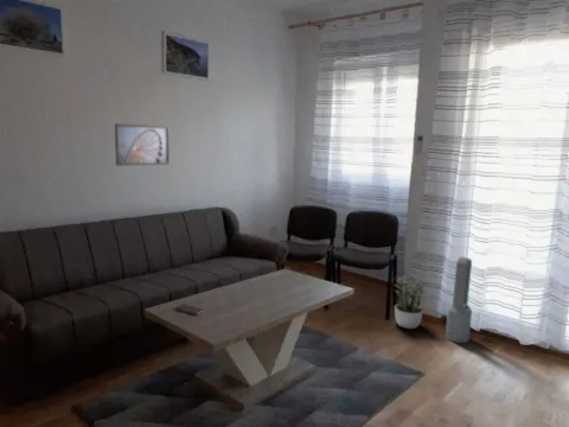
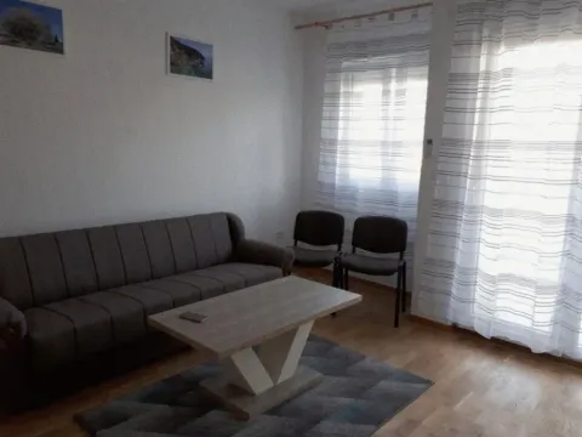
- potted plant (408, 299)
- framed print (143, 145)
- air purifier (460, 298)
